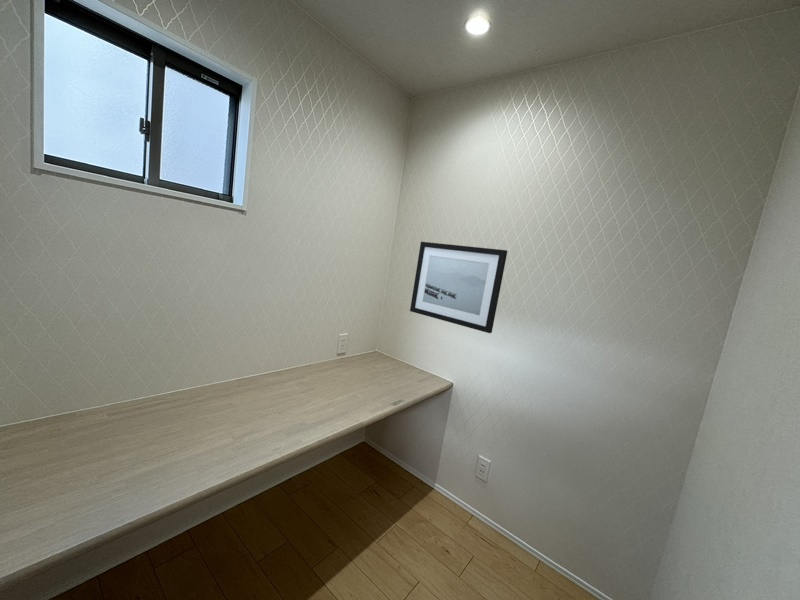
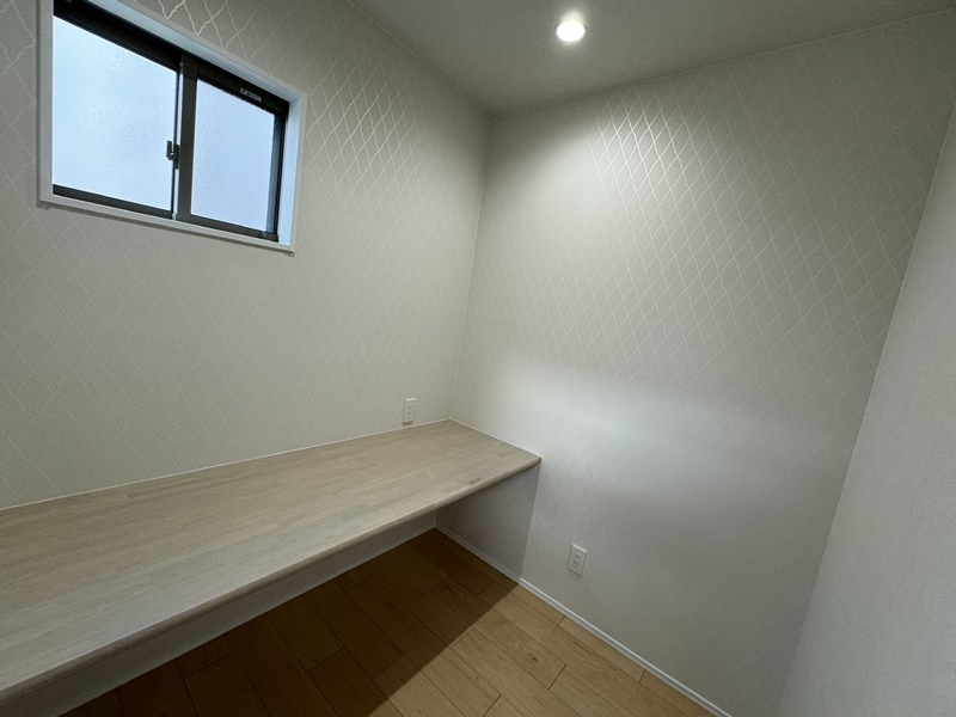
- wall art (453, 284)
